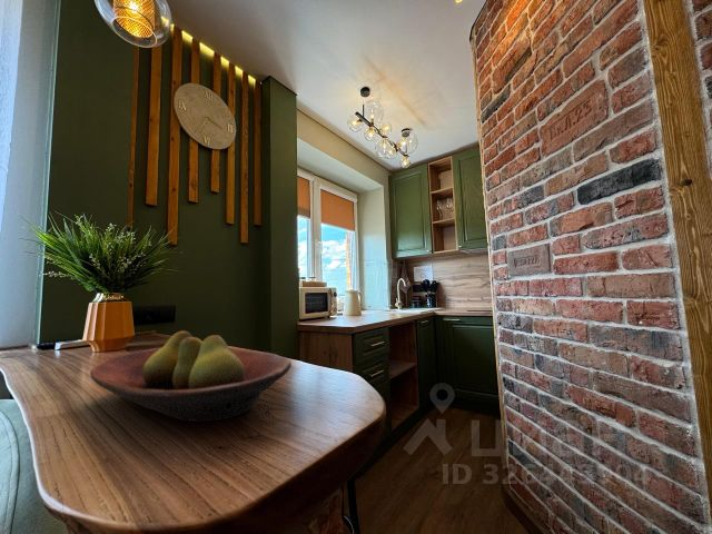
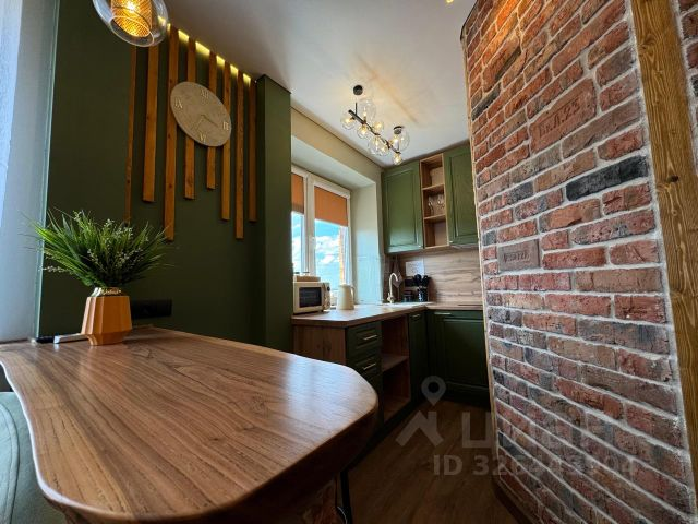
- fruit bowl (191, 365)
